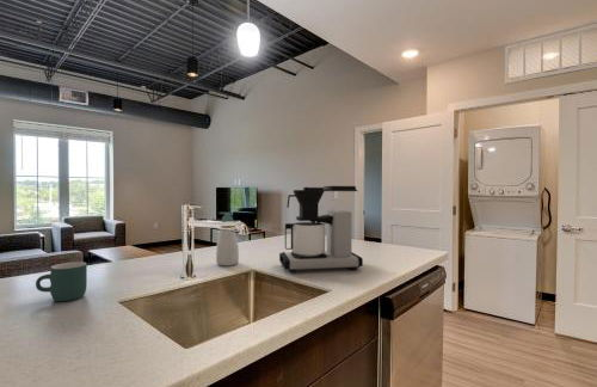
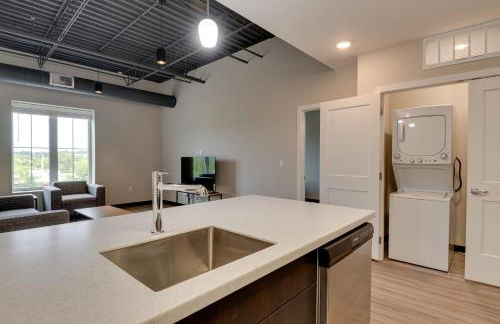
- soap bottle (227, 238)
- coffee maker (319, 226)
- mug (62, 282)
